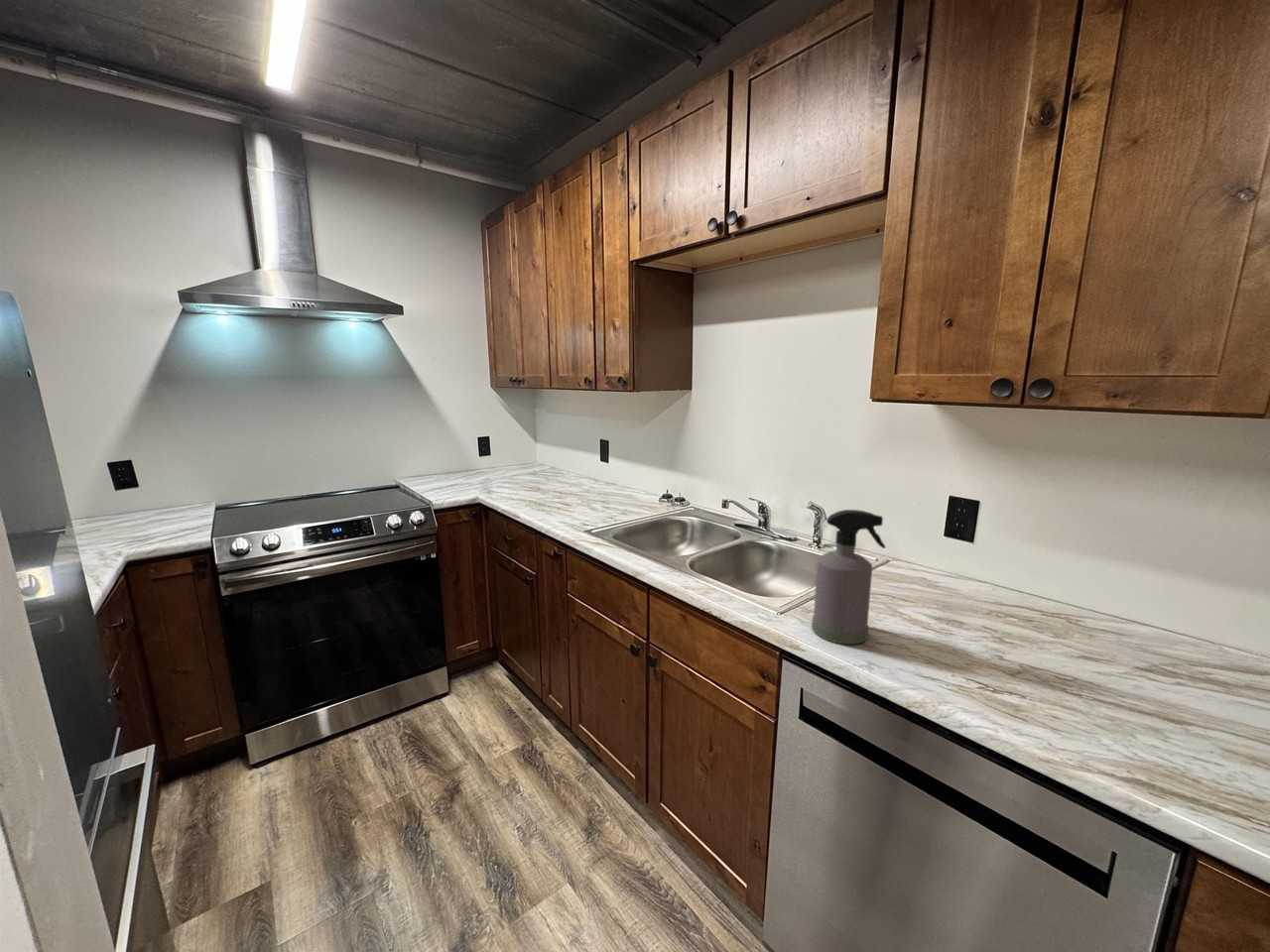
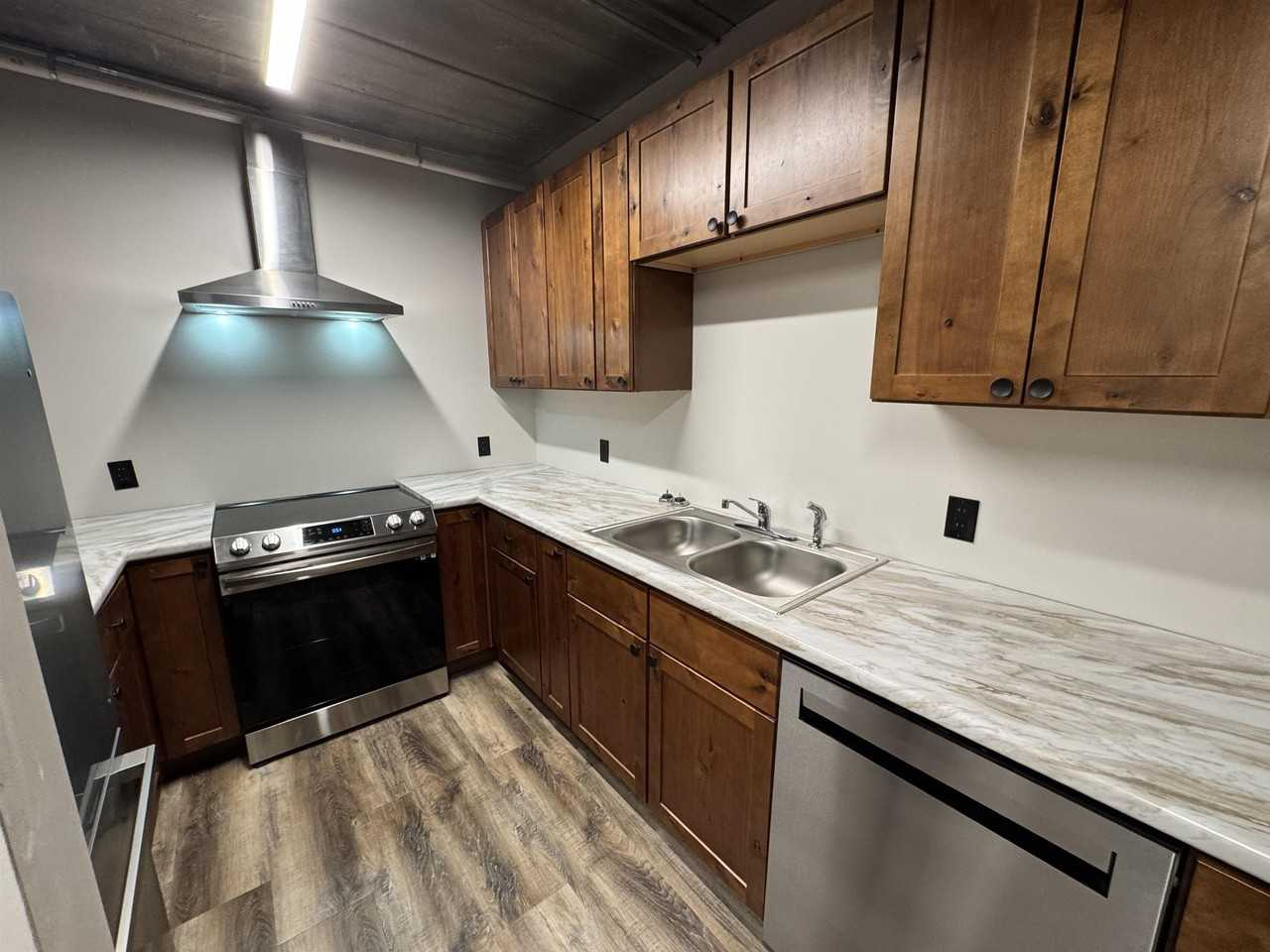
- spray bottle (848, 572)
